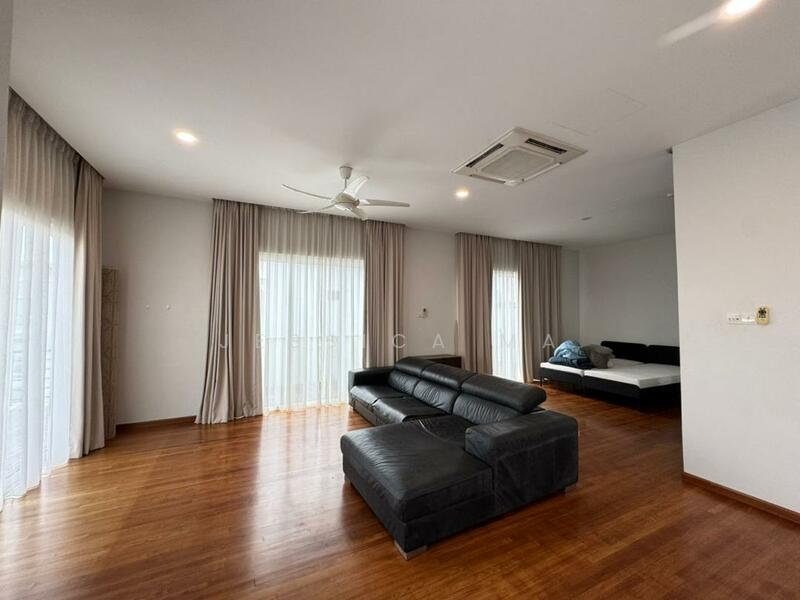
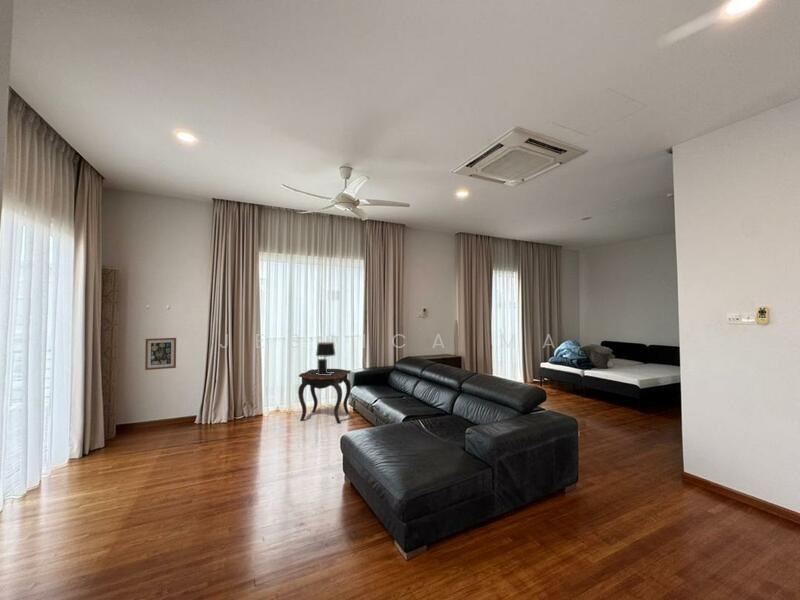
+ table lamp (325, 357)
+ wall art (161, 353)
+ side table (325, 387)
